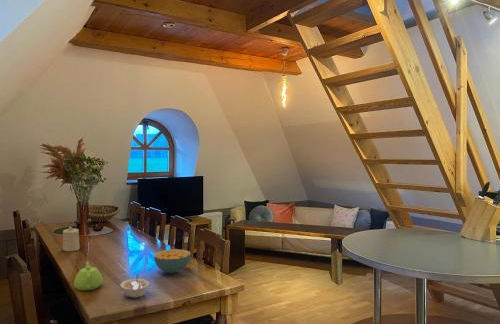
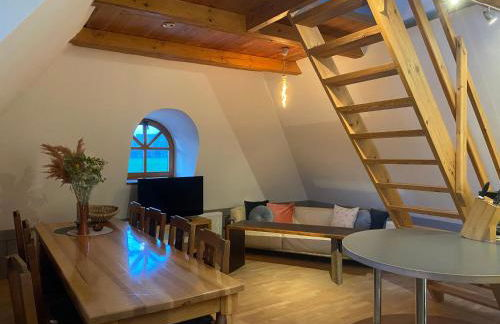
- candle (71, 237)
- legume (134, 287)
- cereal bowl (172, 262)
- teapot (88, 275)
